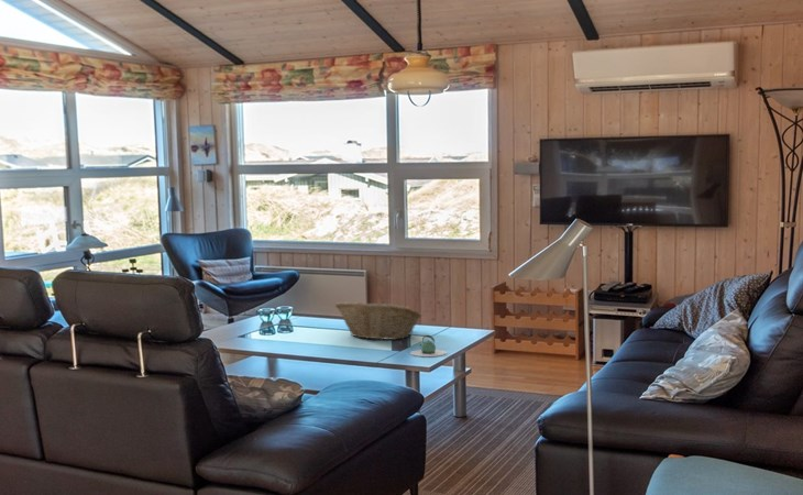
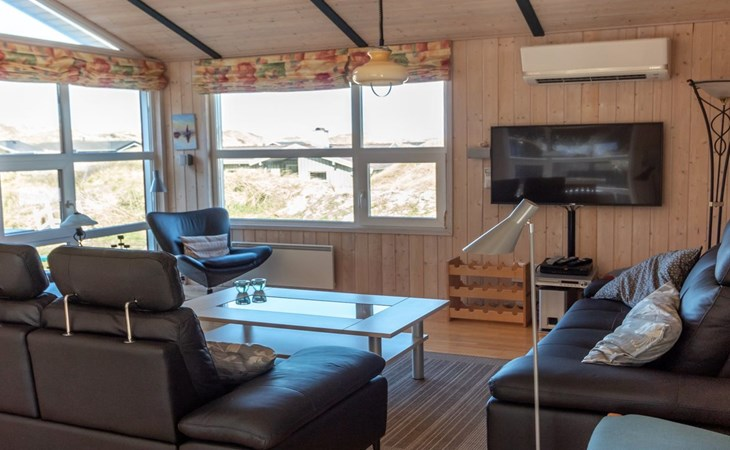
- teapot (428, 343)
- fruit basket (378, 317)
